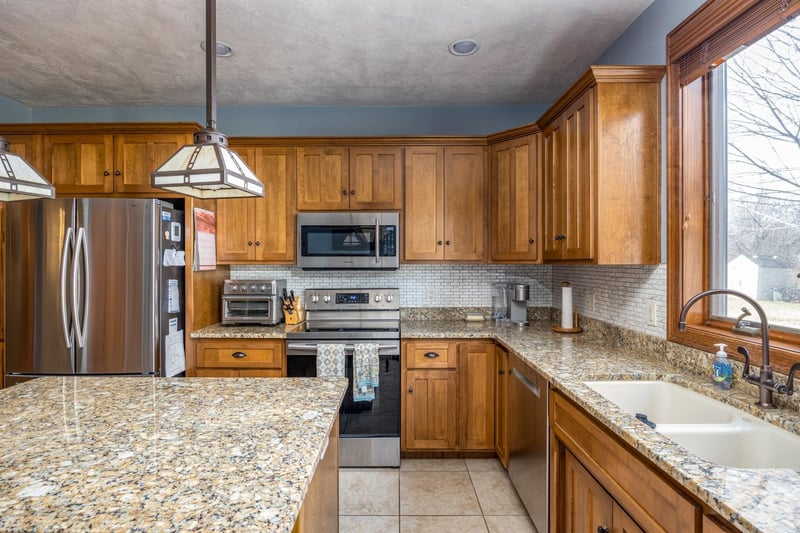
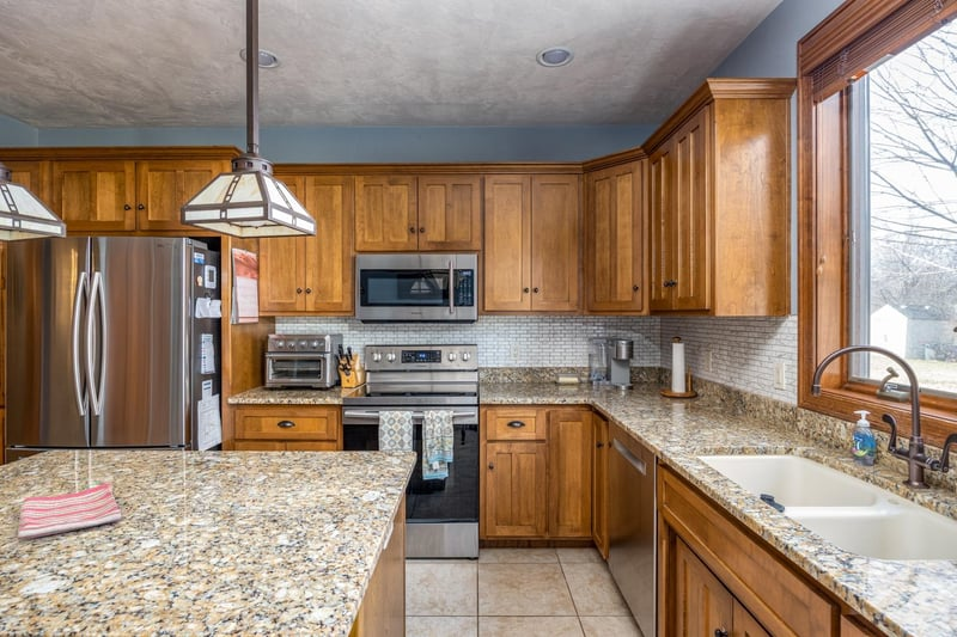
+ dish towel (69, 508)
